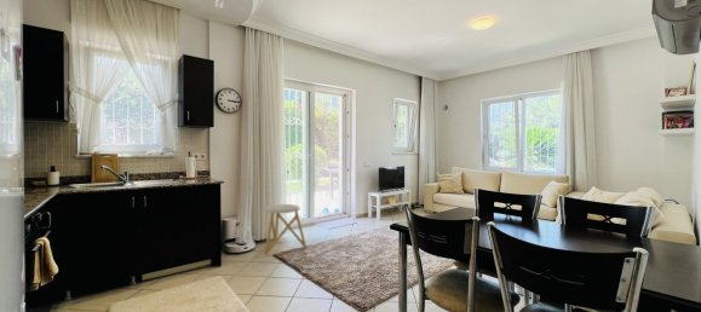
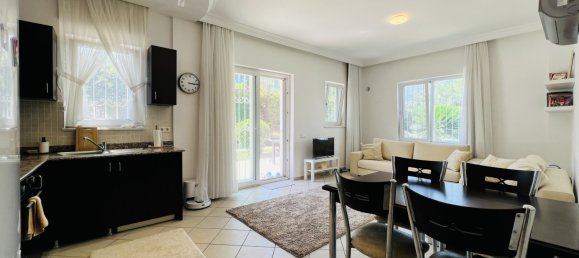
- stool (277, 226)
